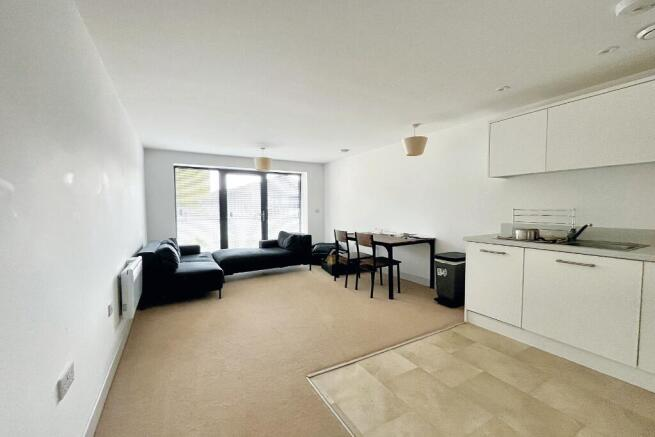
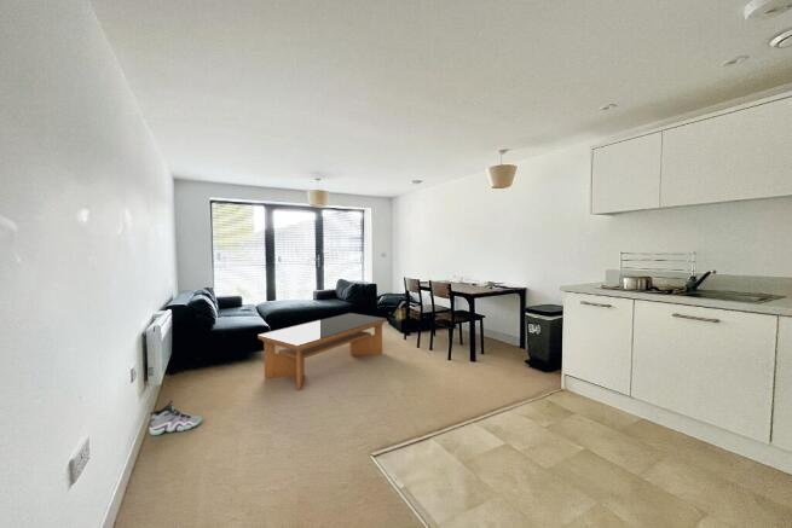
+ sneaker (175, 413)
+ coffee table (329, 344)
